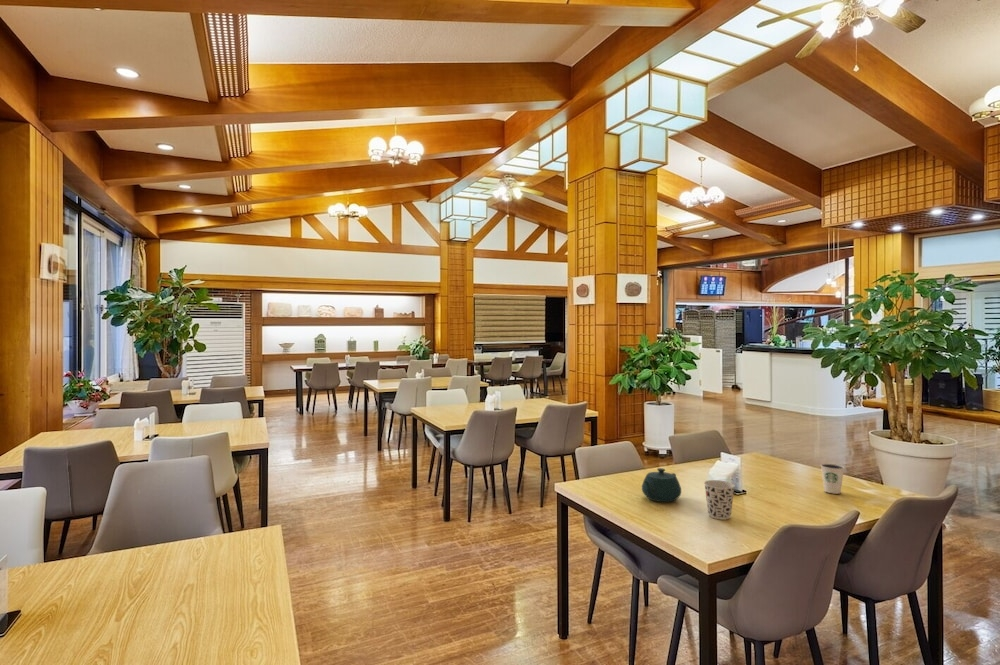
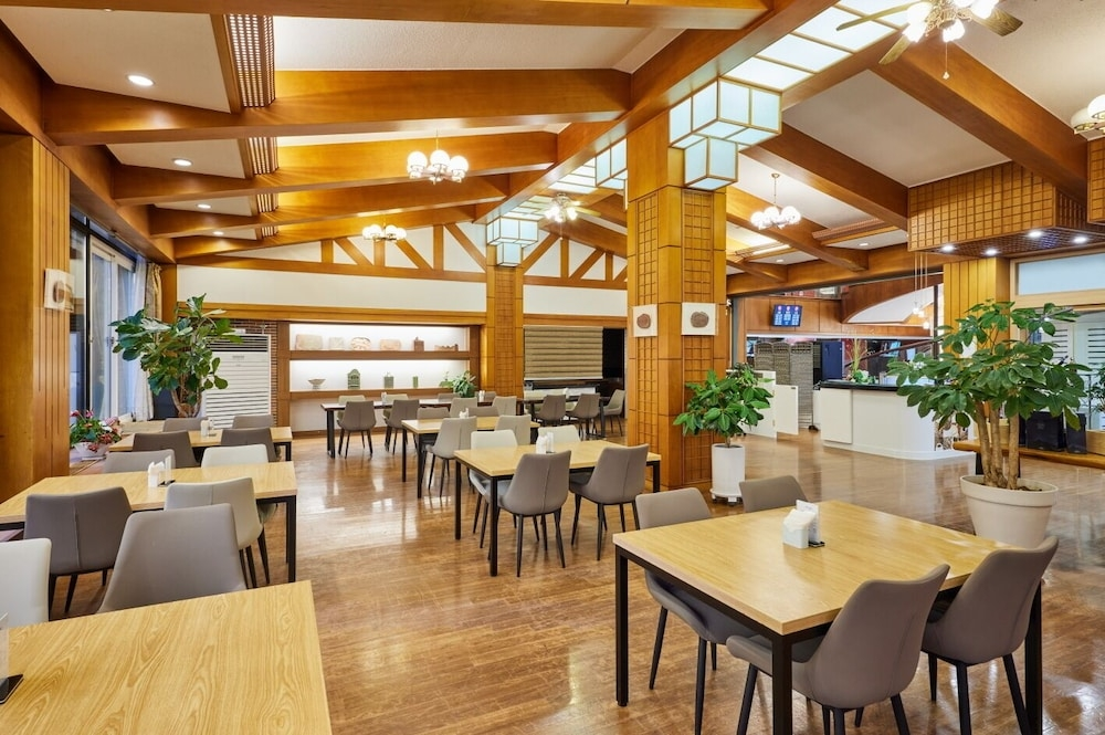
- cup (719, 500)
- dixie cup (832, 479)
- teapot (660, 484)
